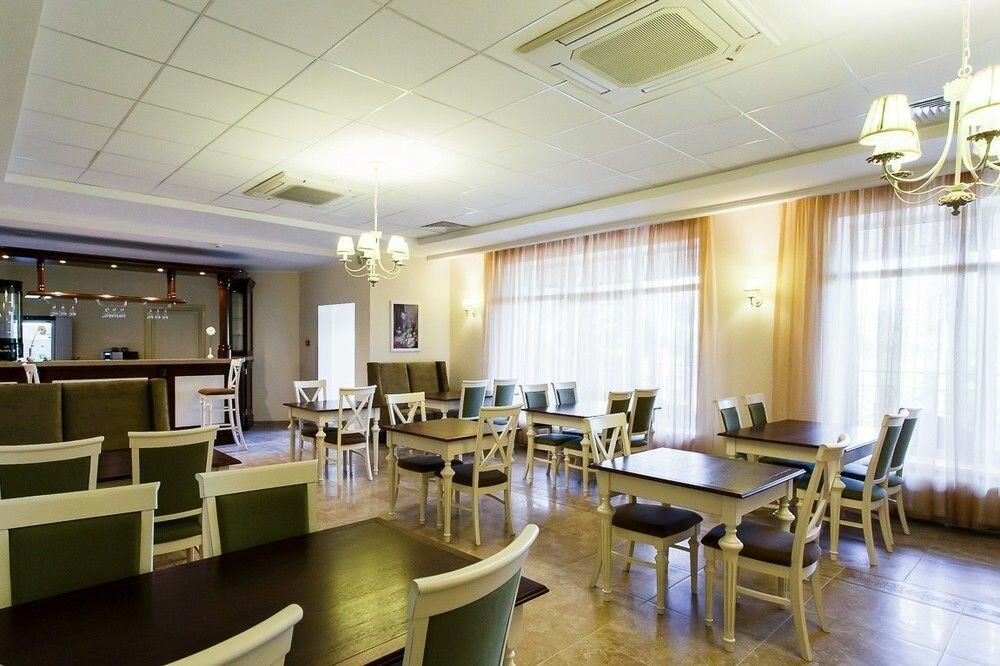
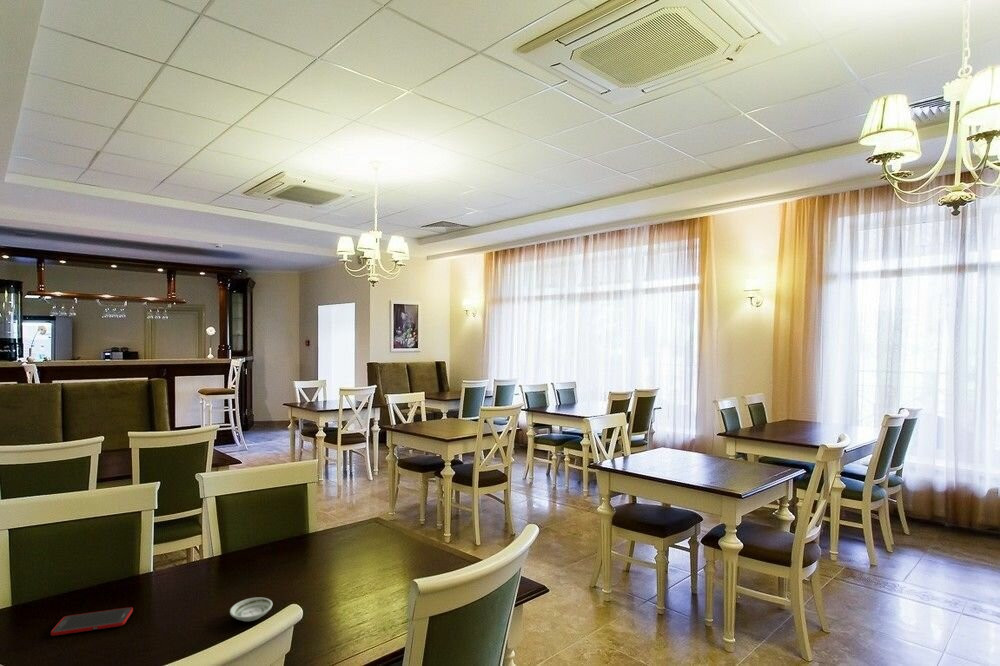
+ cell phone (93, 621)
+ saucer (251, 611)
